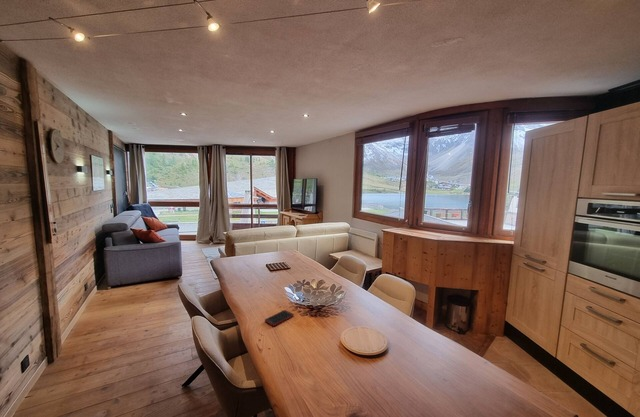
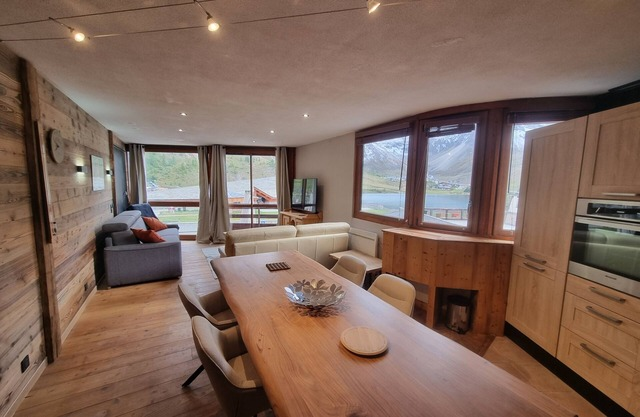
- cell phone (279, 317)
